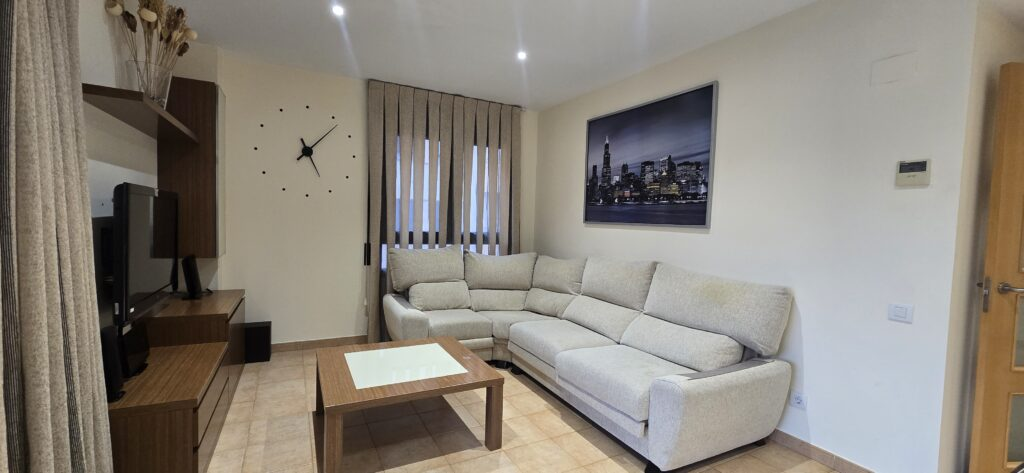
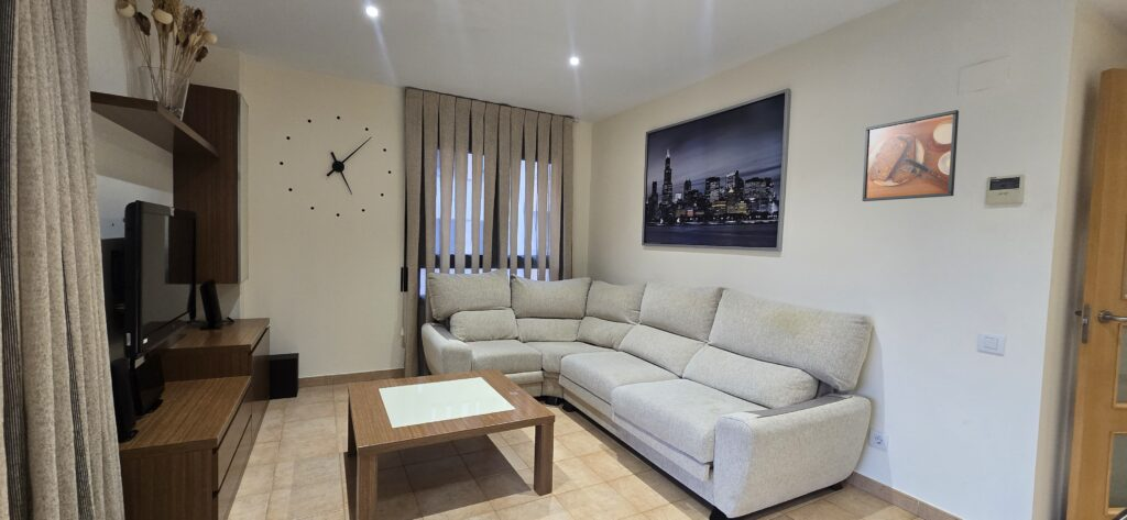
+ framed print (906, 159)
